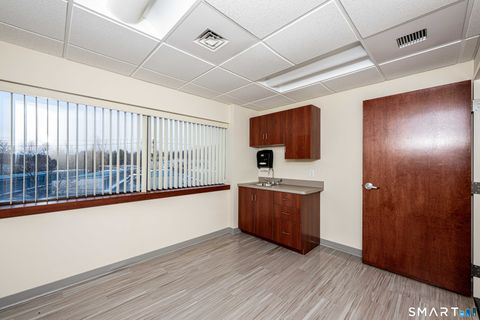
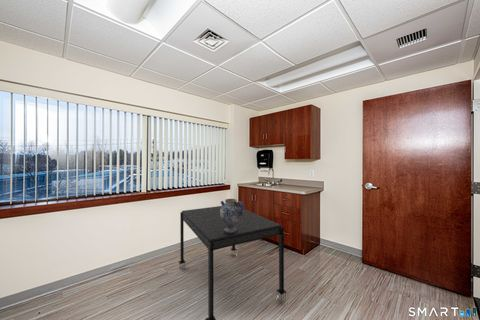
+ ceramic jug (231, 215)
+ dining table (224, 247)
